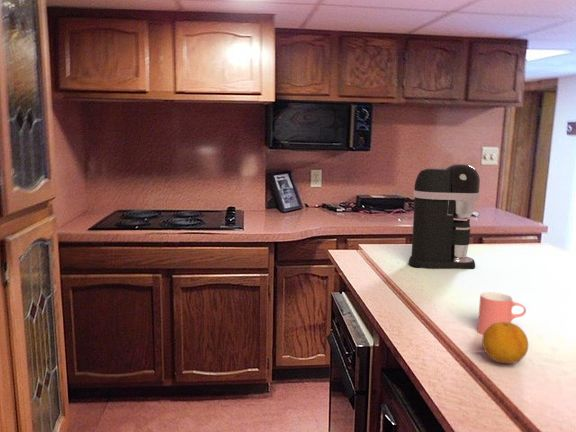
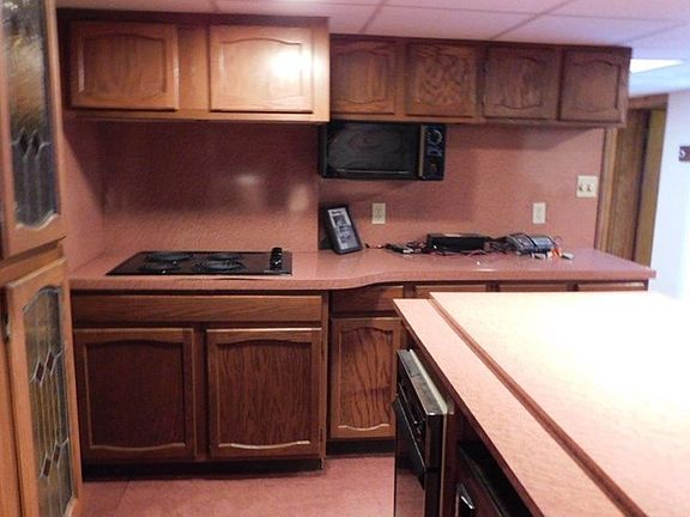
- cup (501, 315)
- coffee maker (444, 215)
- fruit (505, 343)
